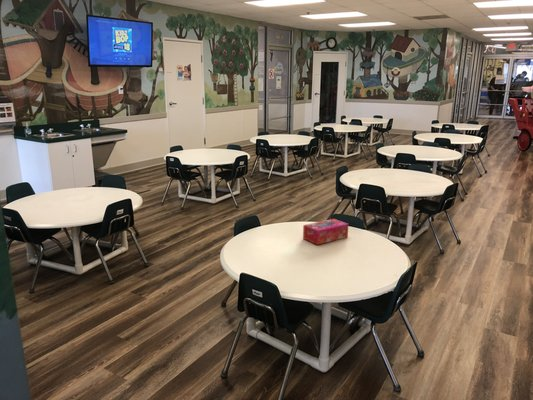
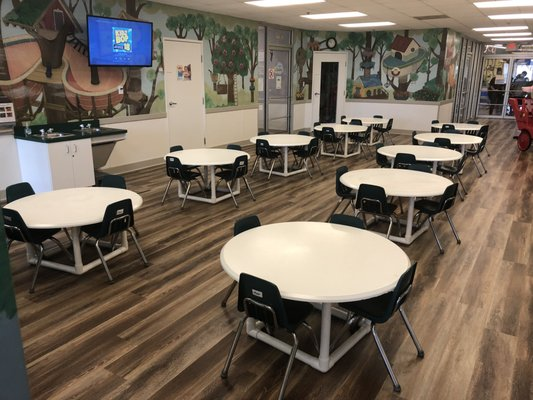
- tissue box (325, 231)
